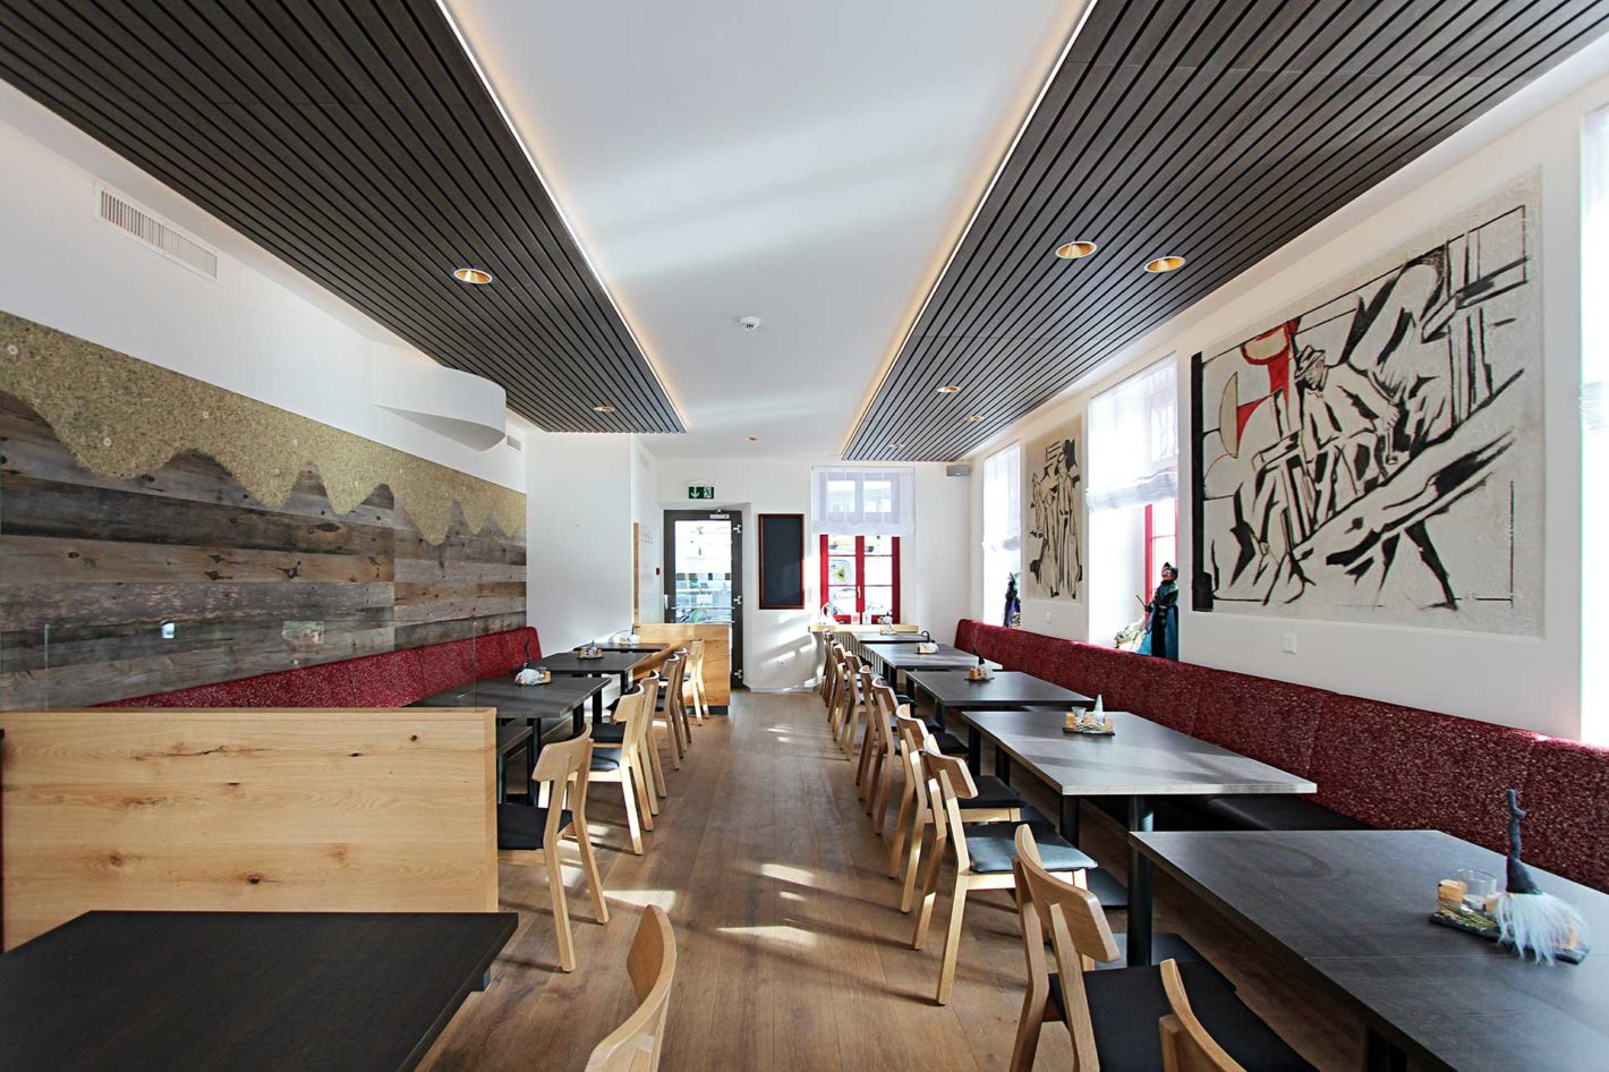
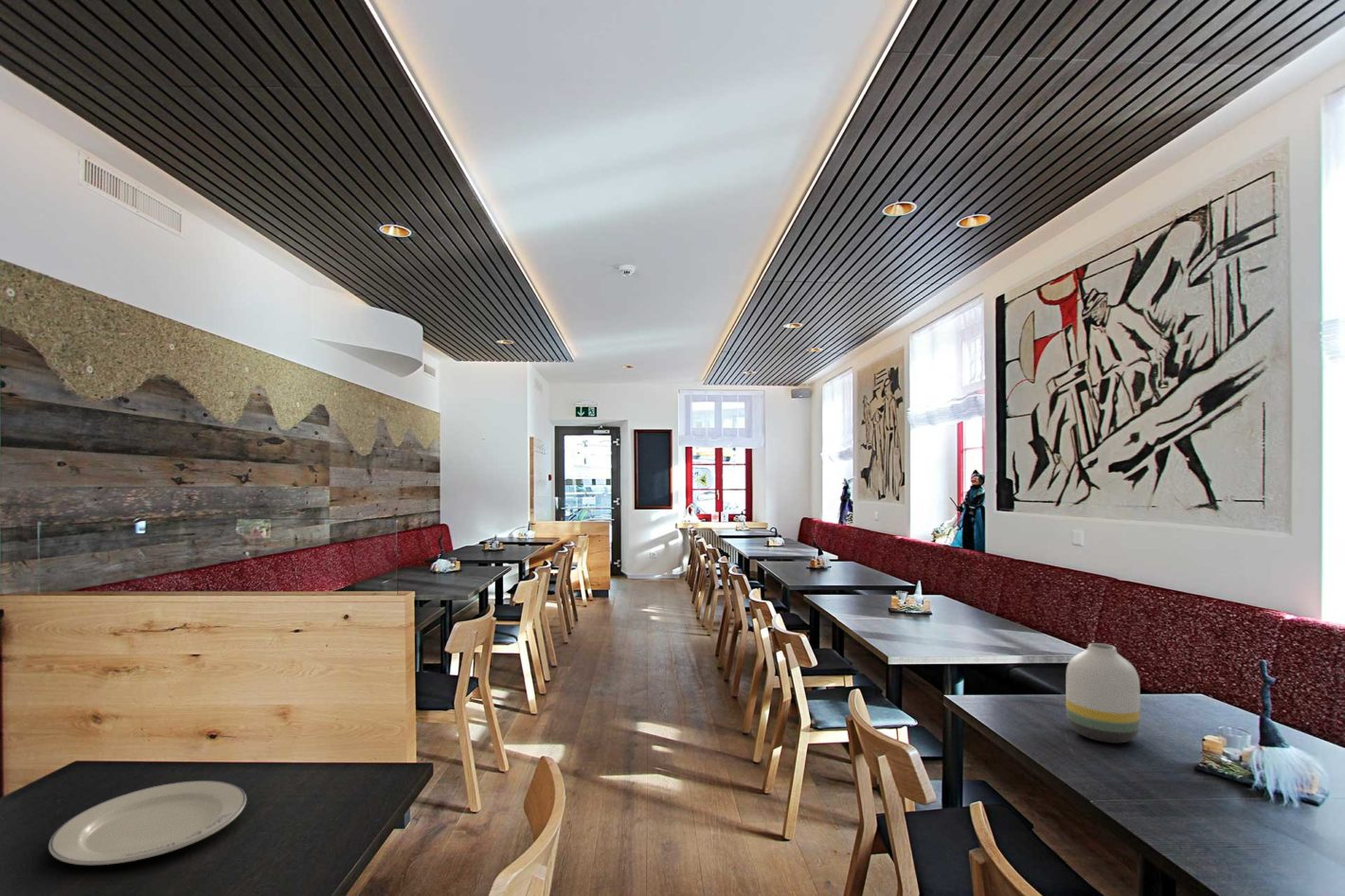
+ vase (1102, 690)
+ chinaware (153, 823)
